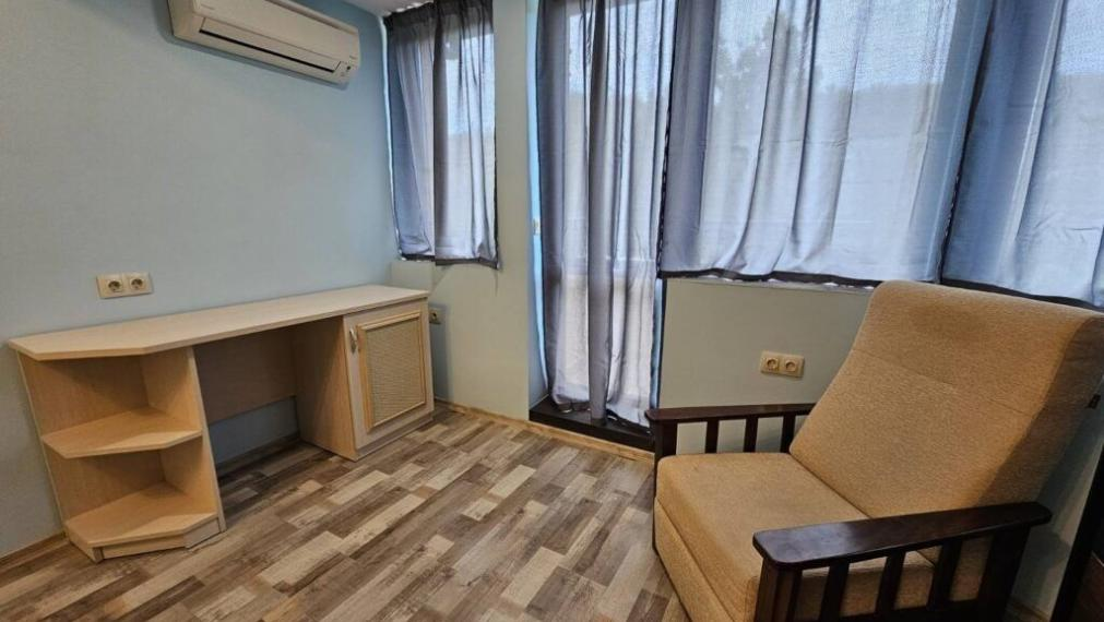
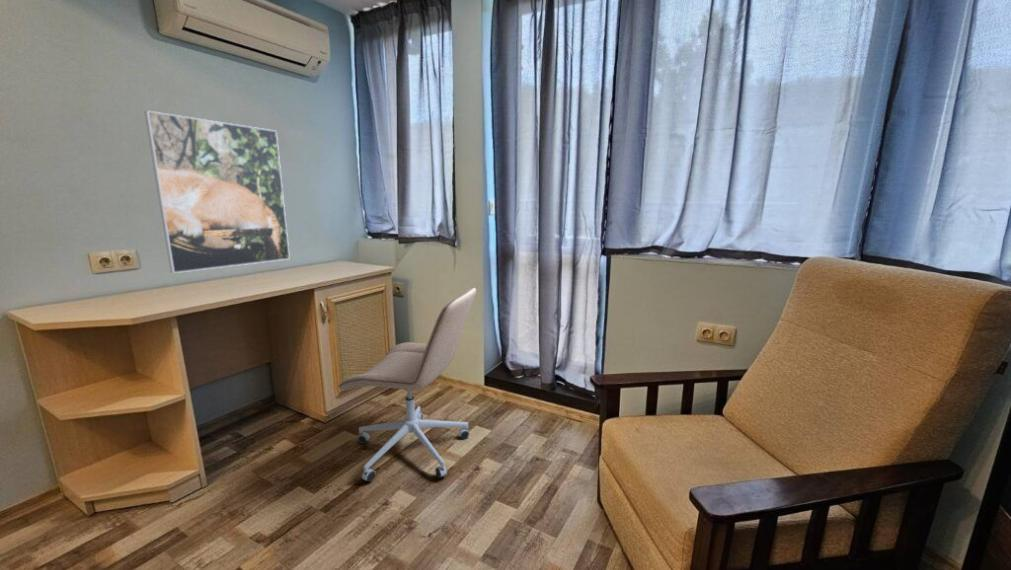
+ office chair (409, 372)
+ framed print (227, 196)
